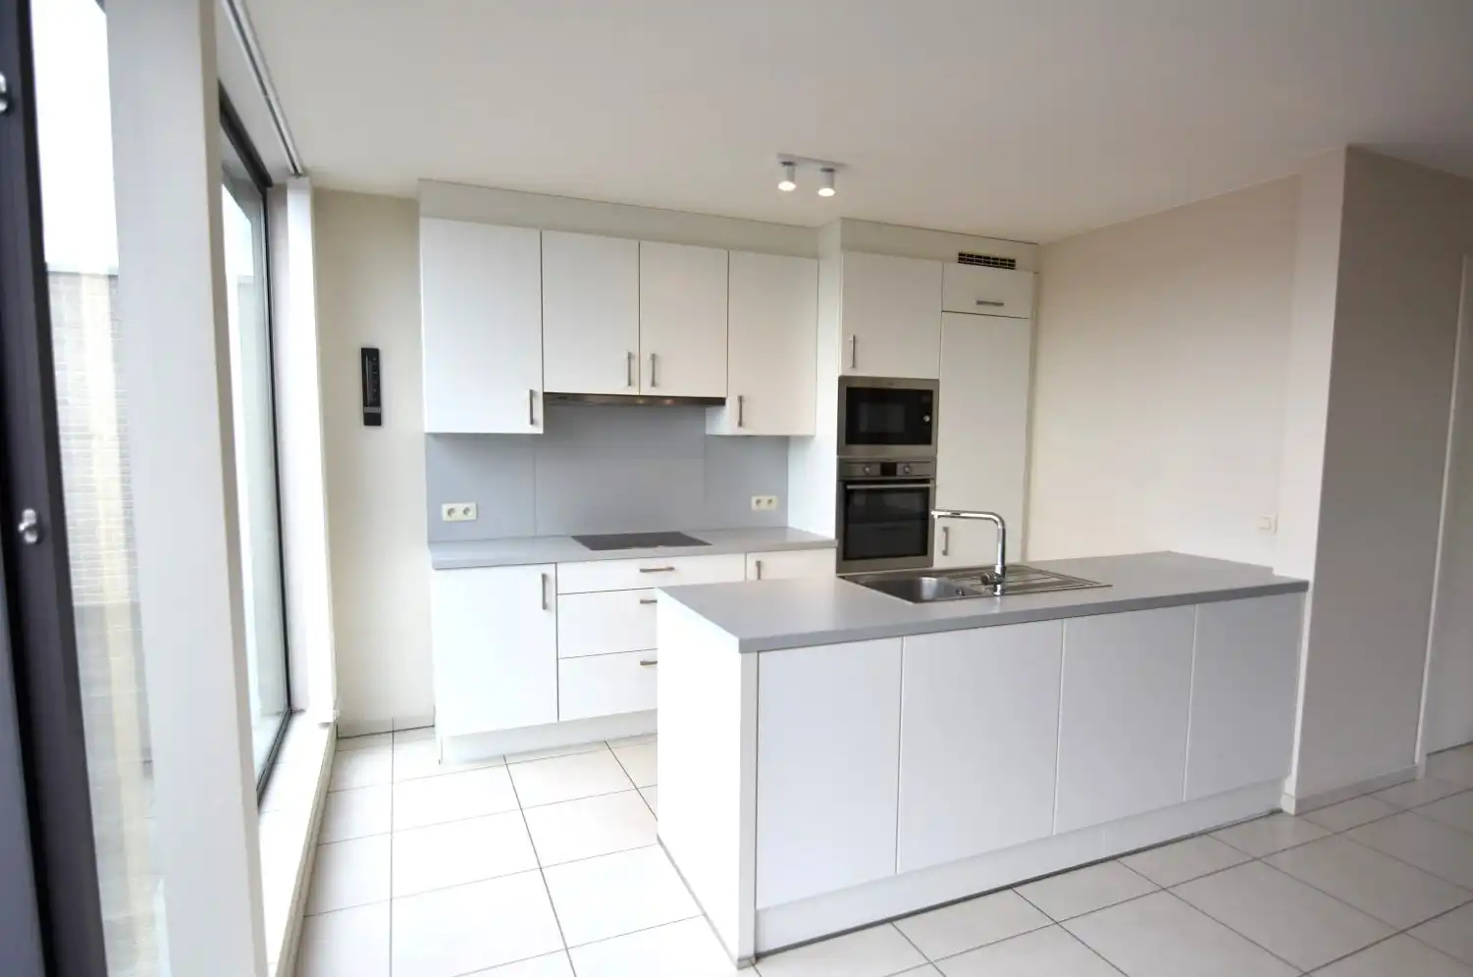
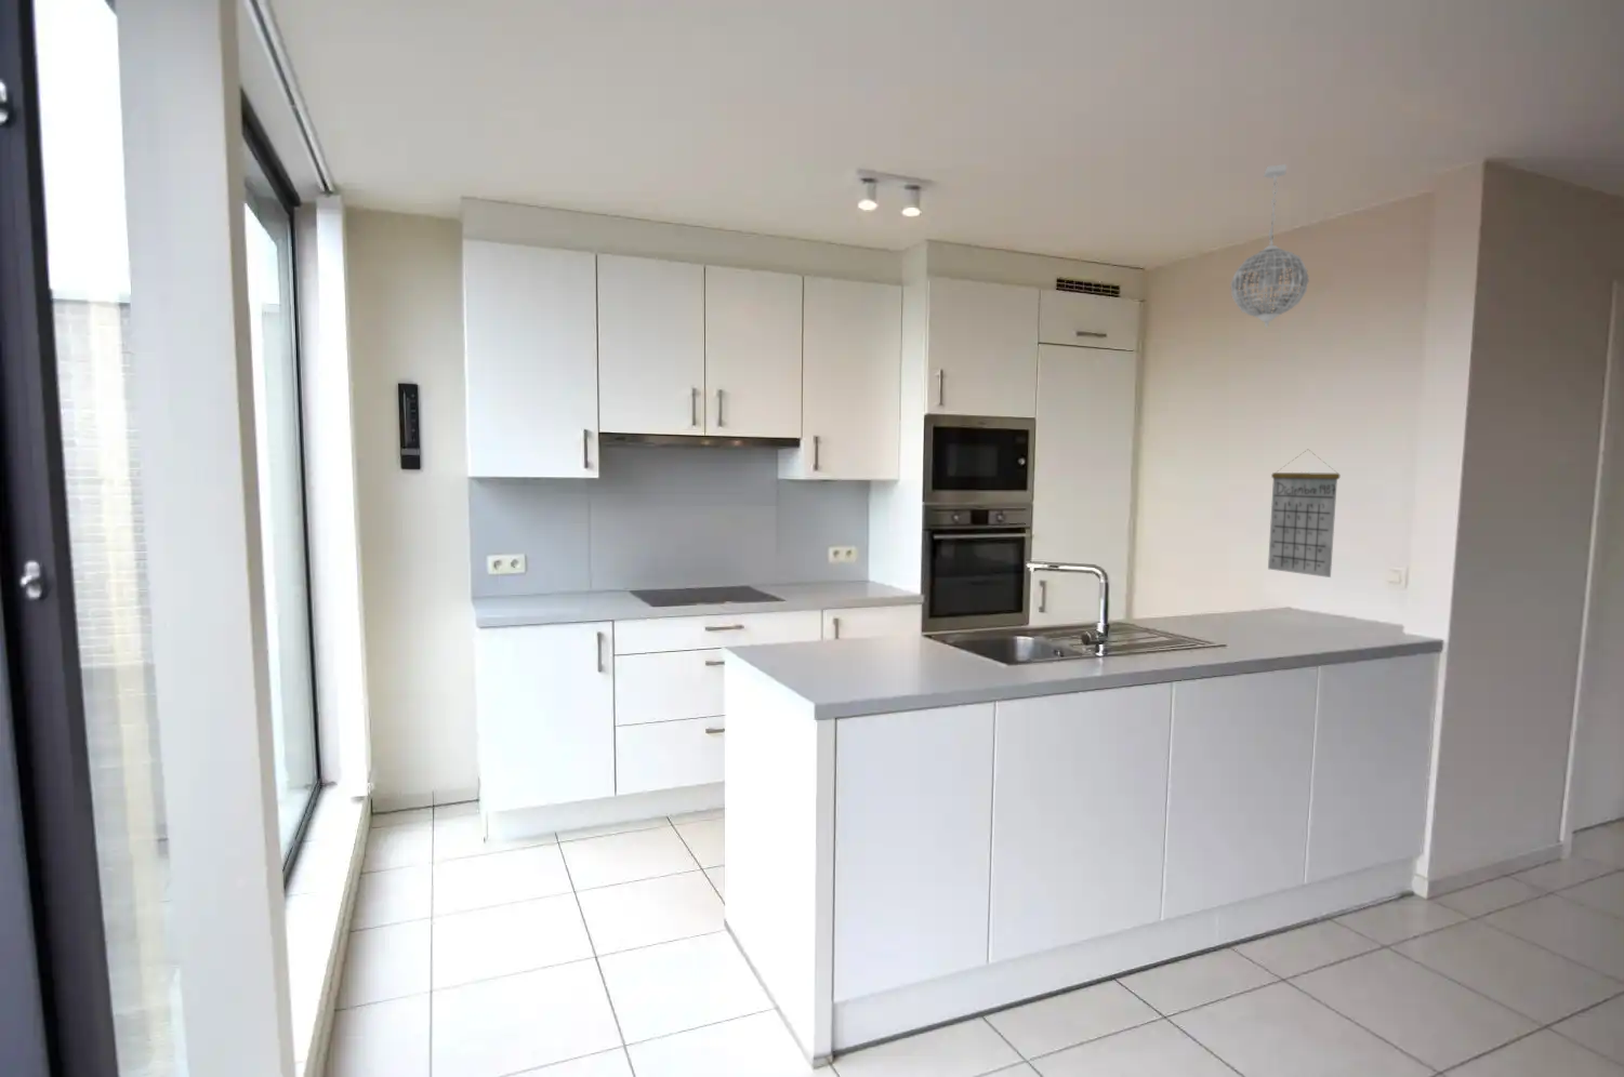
+ calendar (1302, 512)
+ pendant light (1271, 249)
